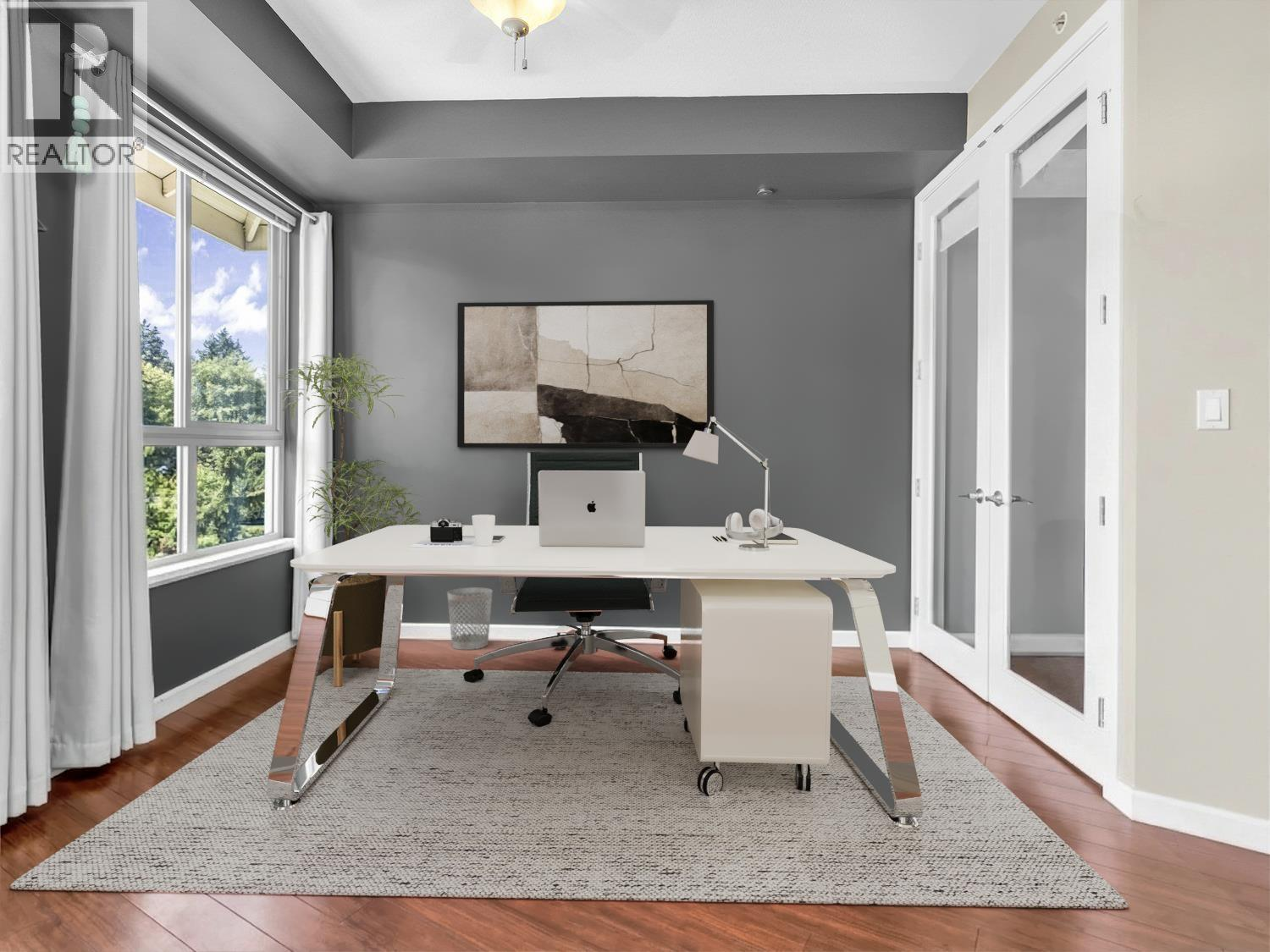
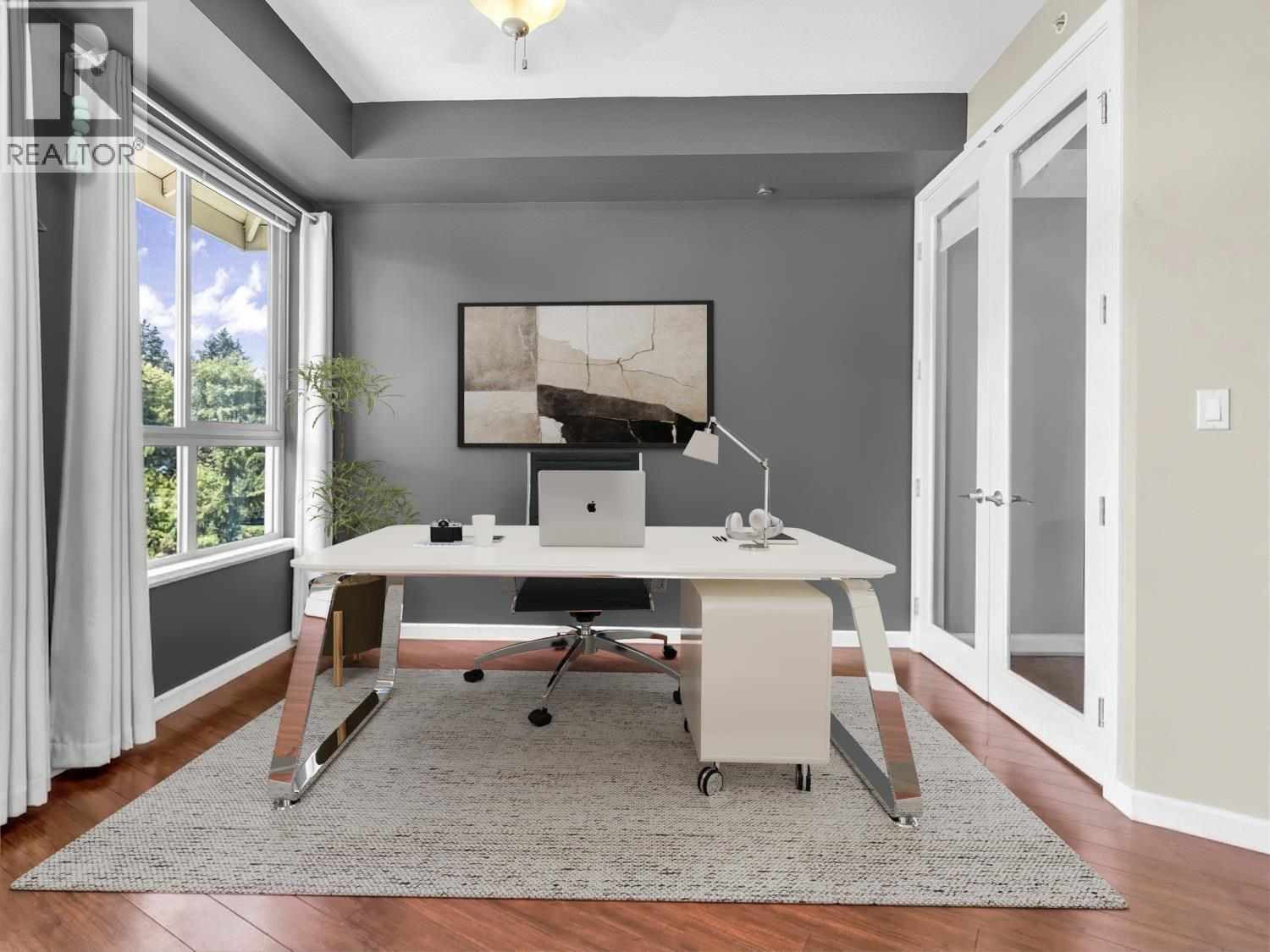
- wastebasket (470, 618)
